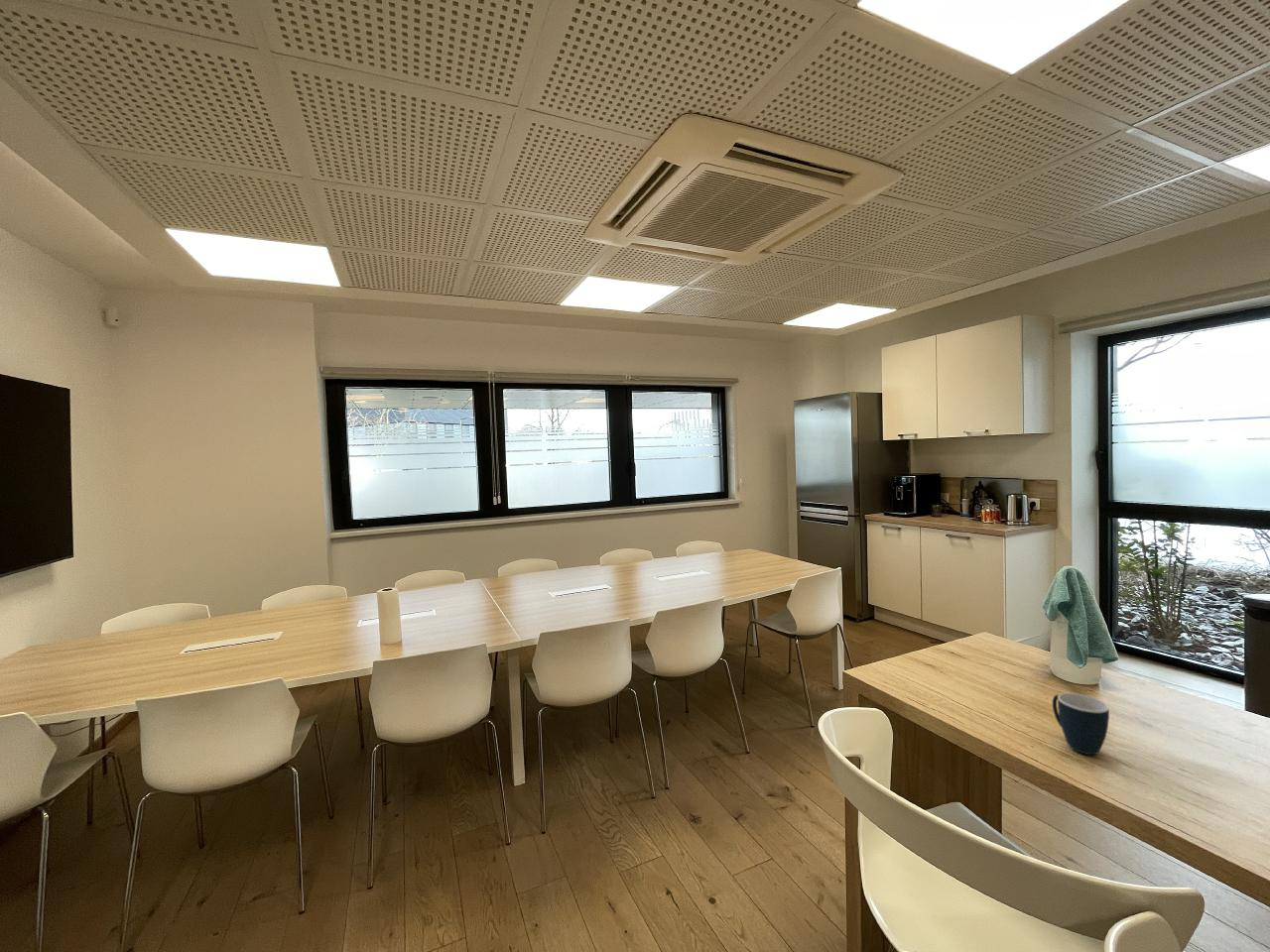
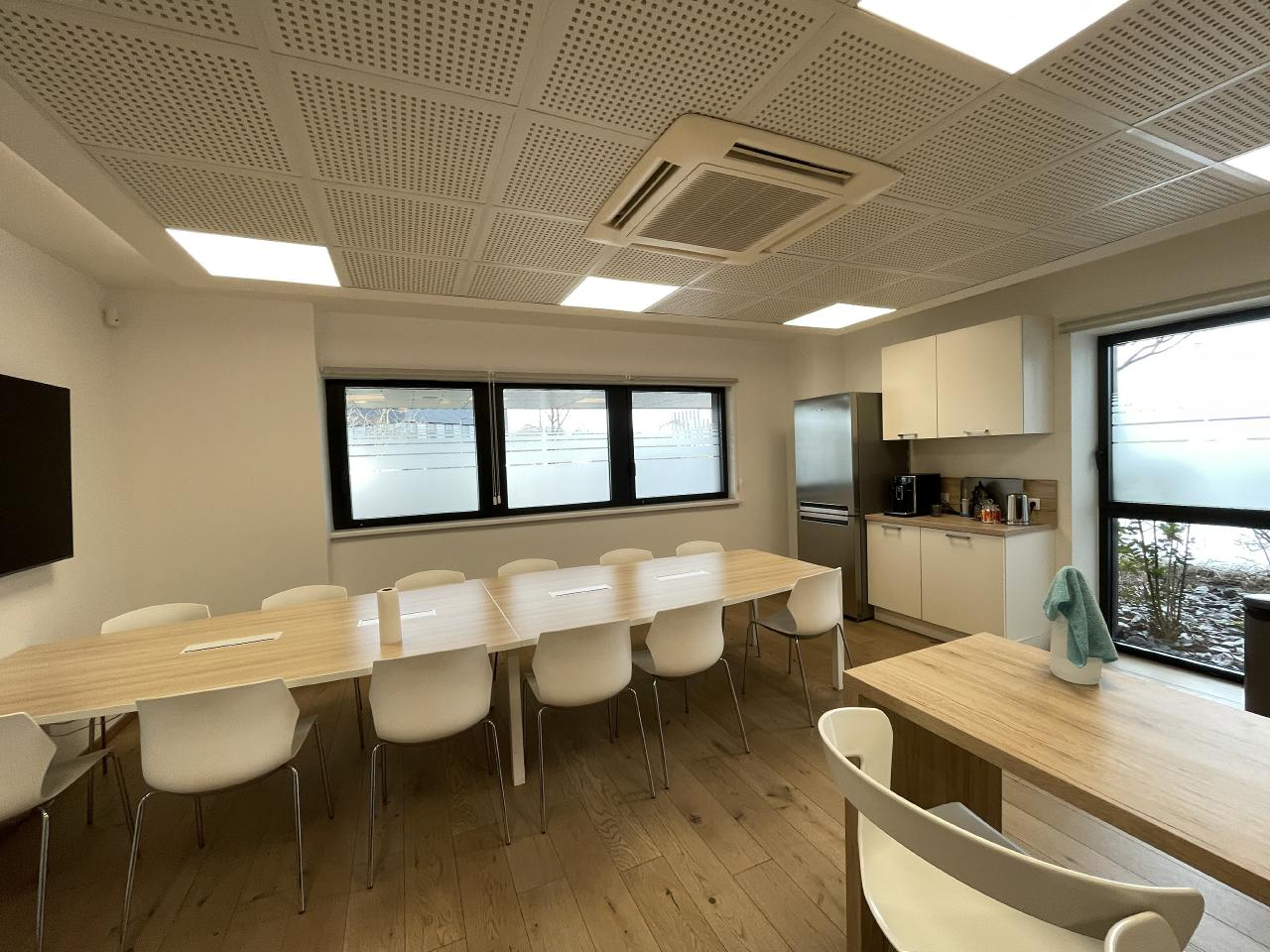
- mug (1076, 721)
